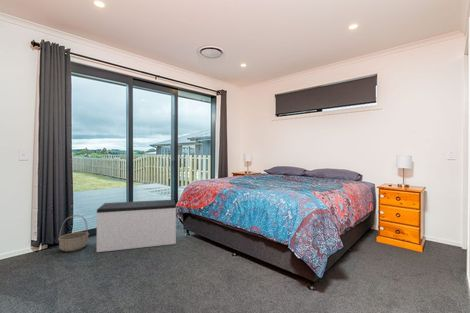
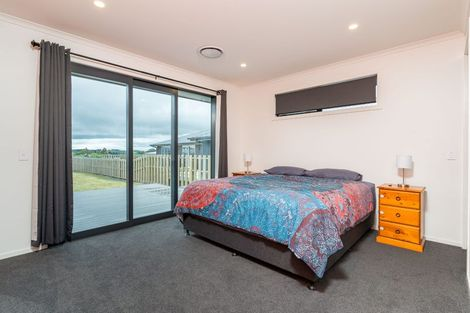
- basket (75, 232)
- bench (139, 222)
